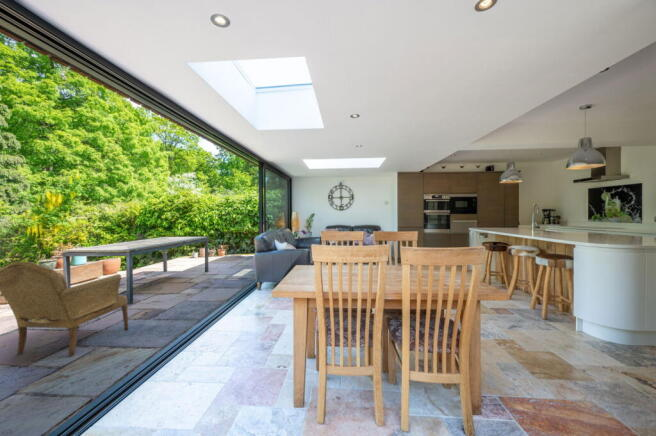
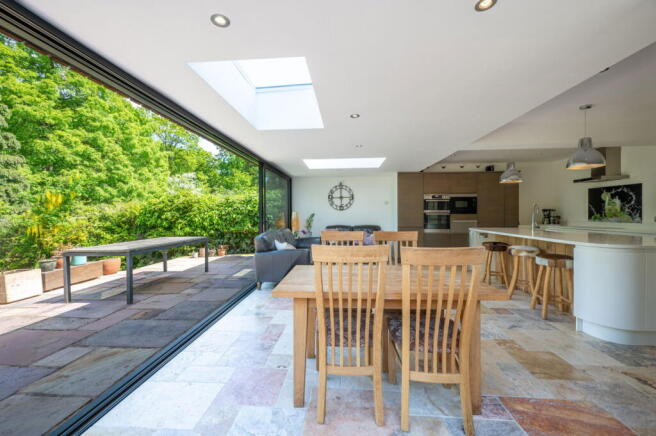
- armchair (66, 300)
